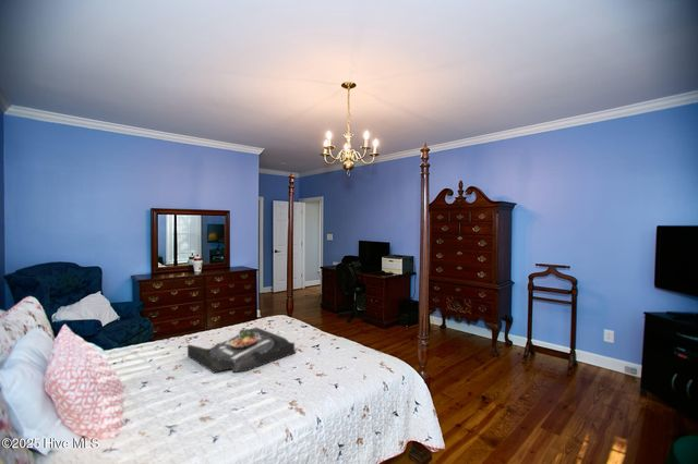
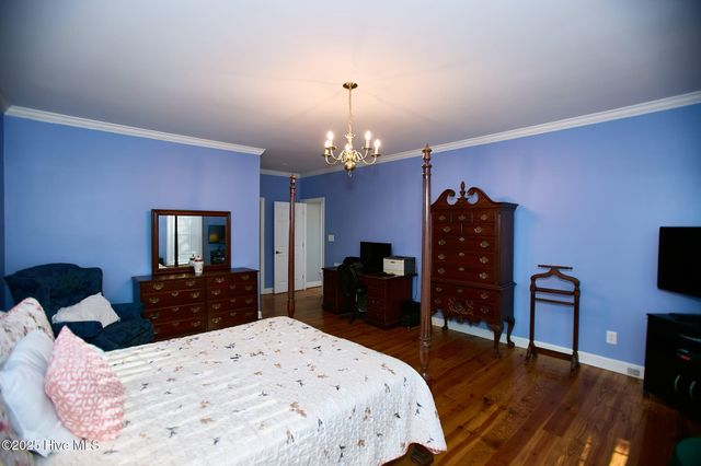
- serving tray (242, 342)
